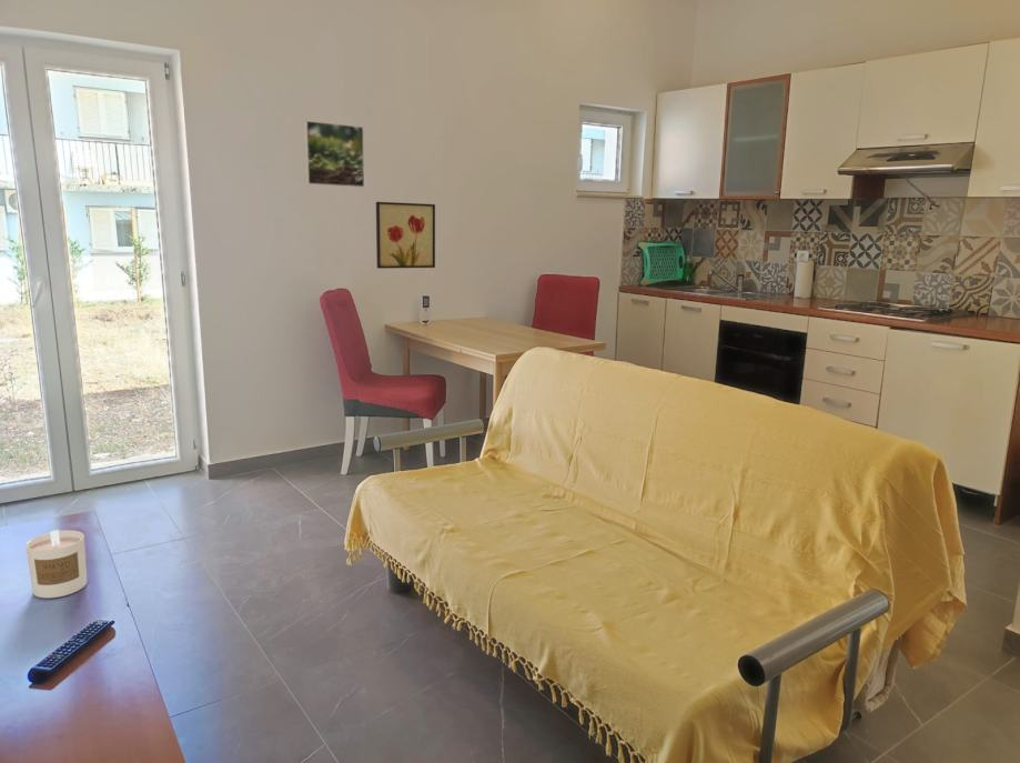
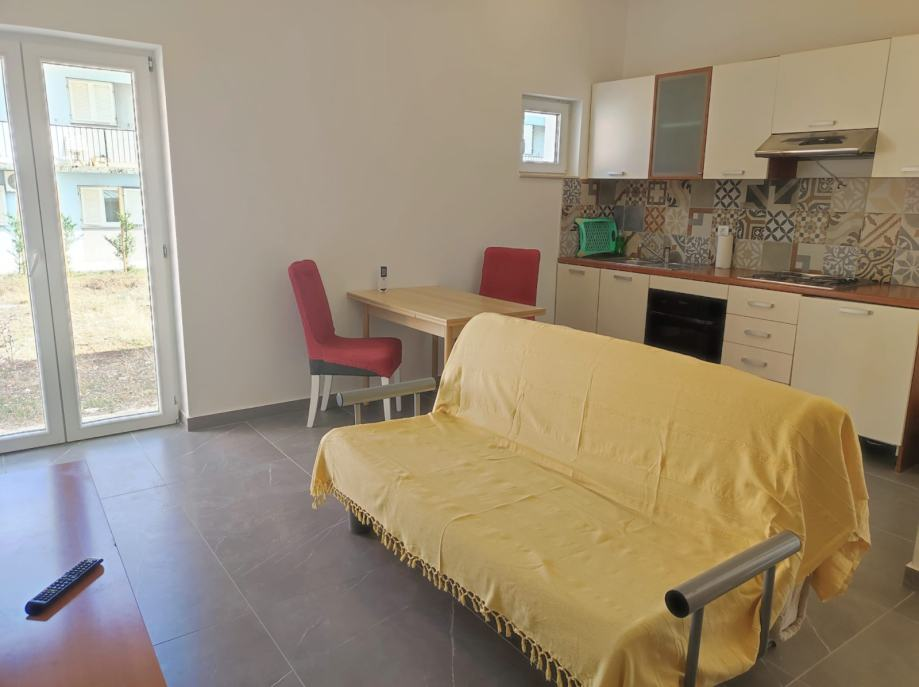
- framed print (334, 154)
- wall art (405, 235)
- candle (57, 559)
